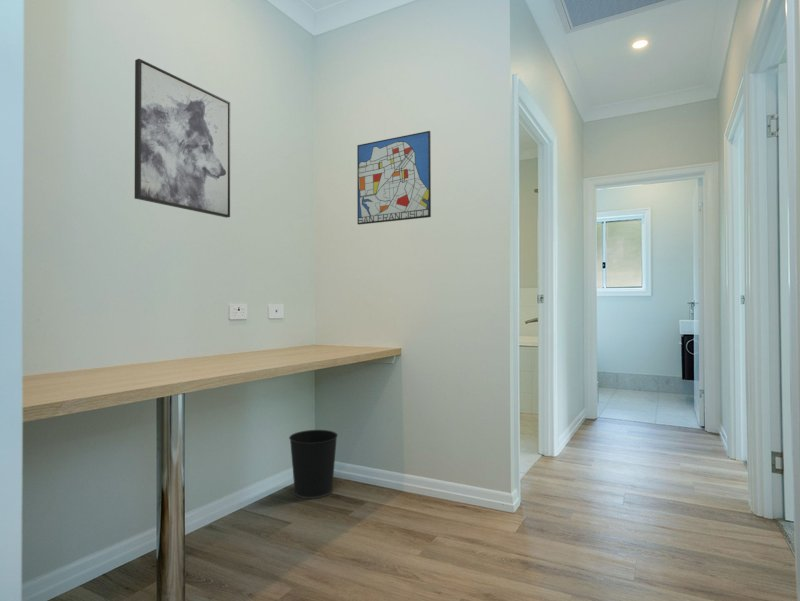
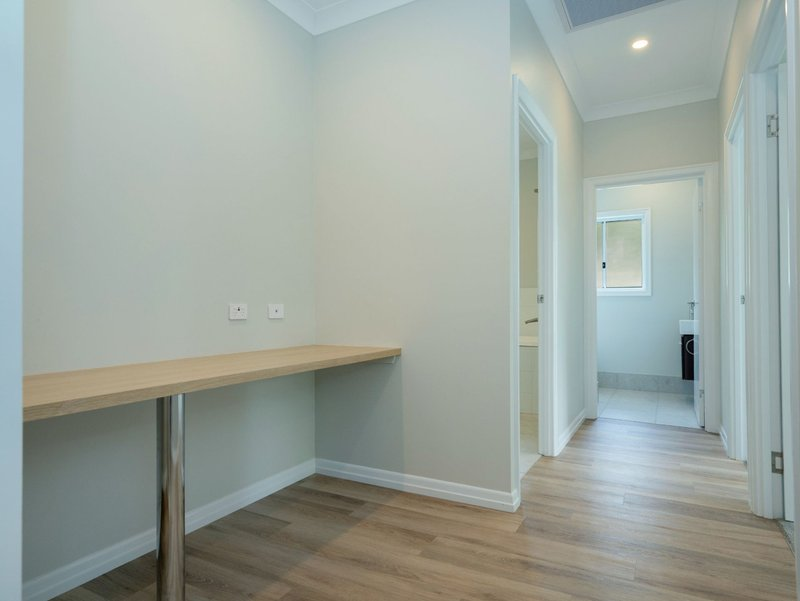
- wall art (187, 145)
- wall art (392, 179)
- wastebasket (313, 463)
